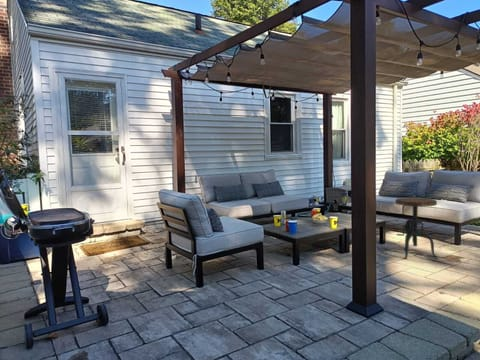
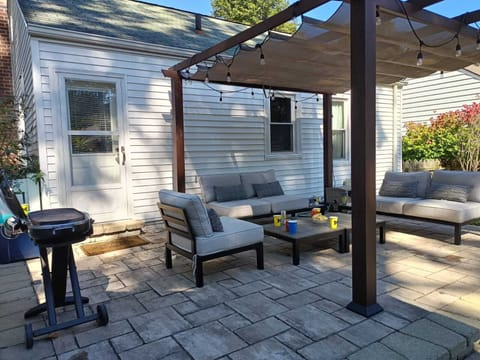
- side table (415, 227)
